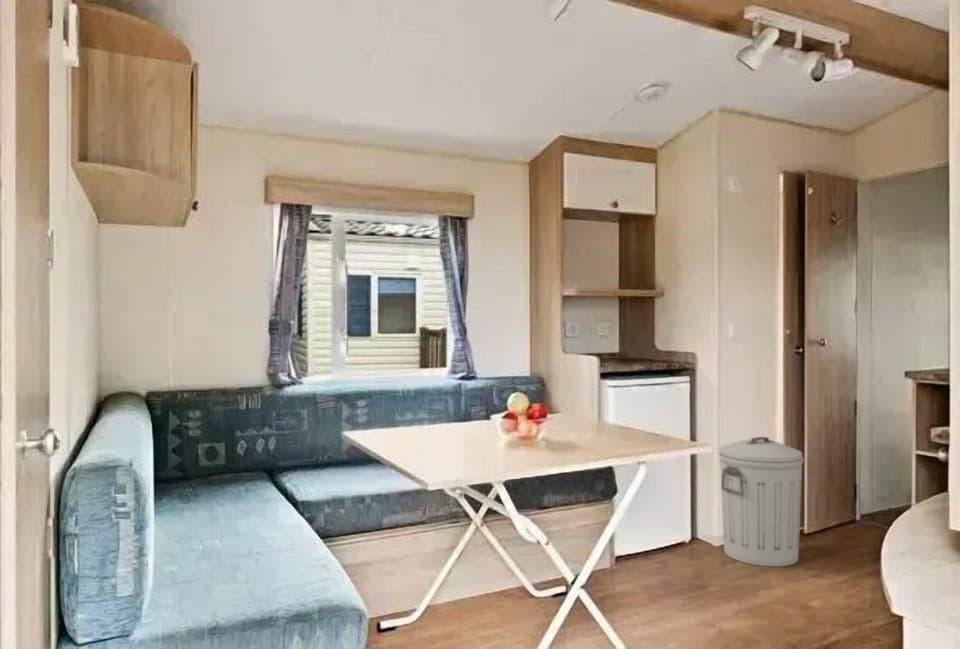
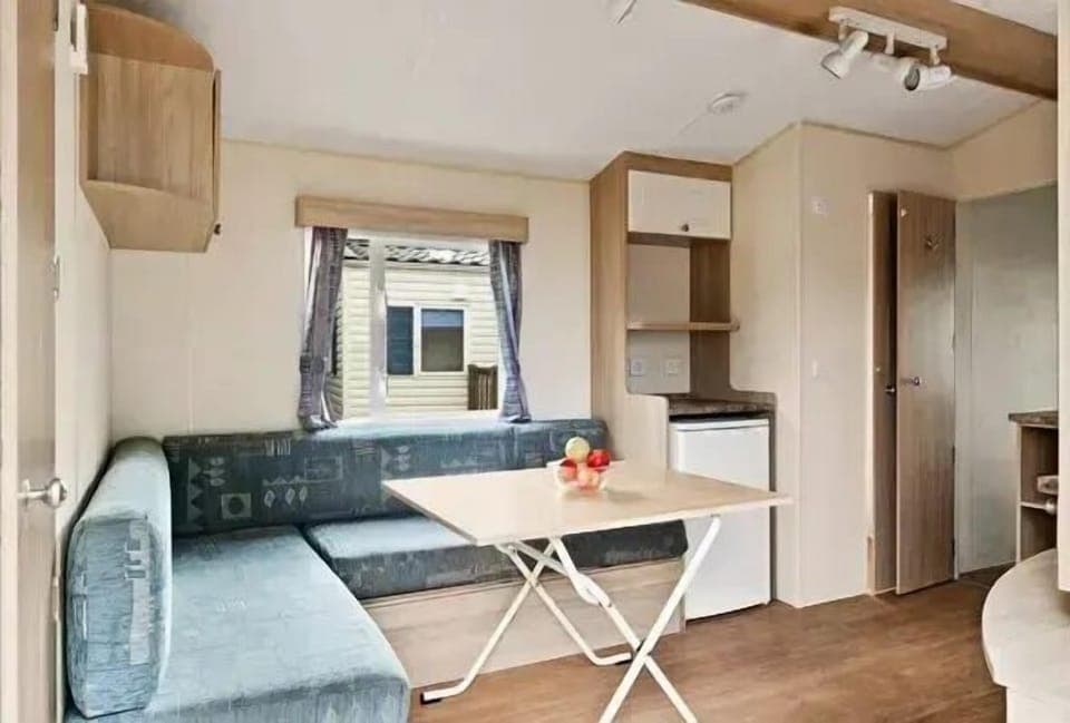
- trash can (760, 496)
